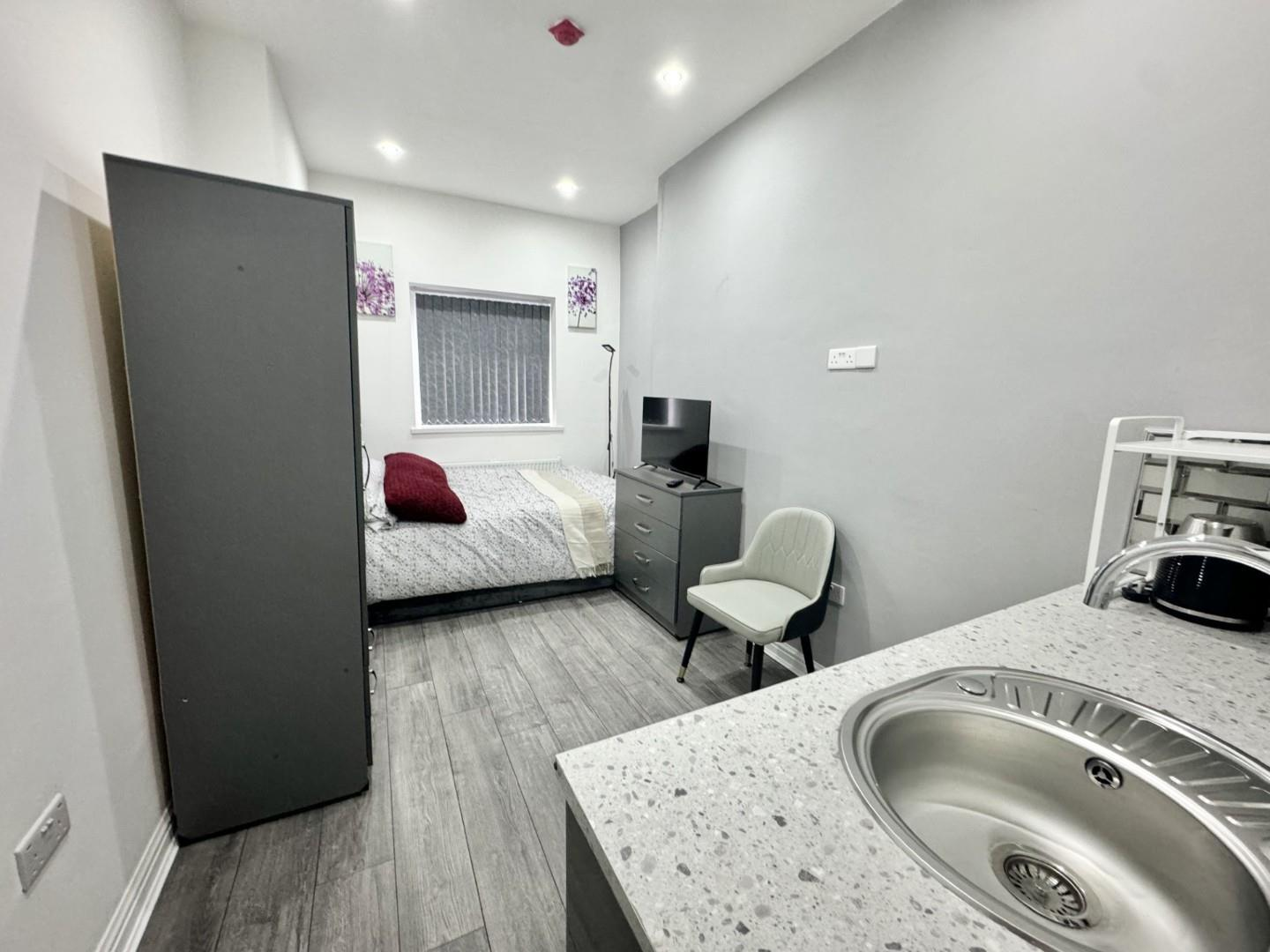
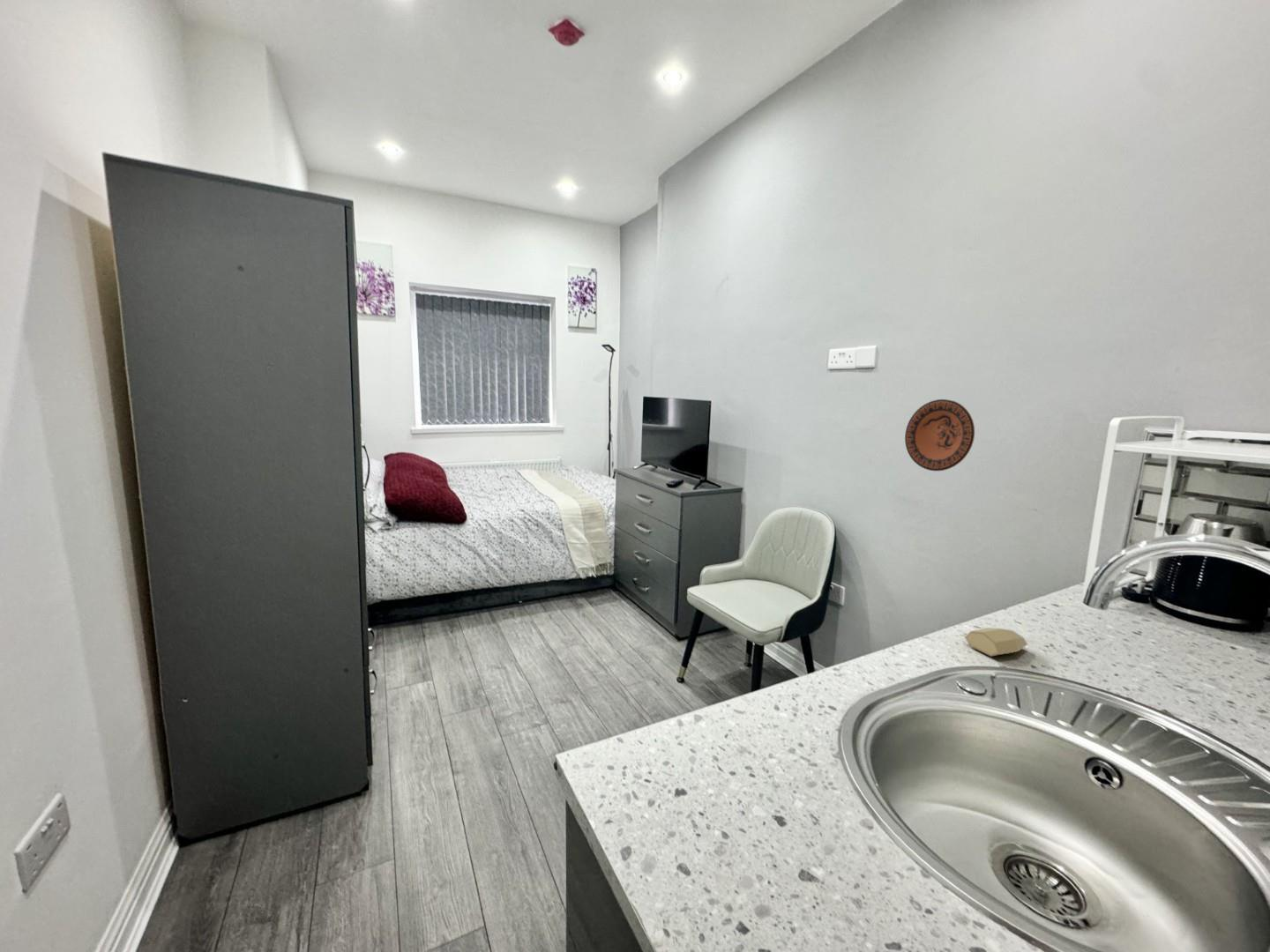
+ decorative plate (938, 435)
+ soap bar (1000, 638)
